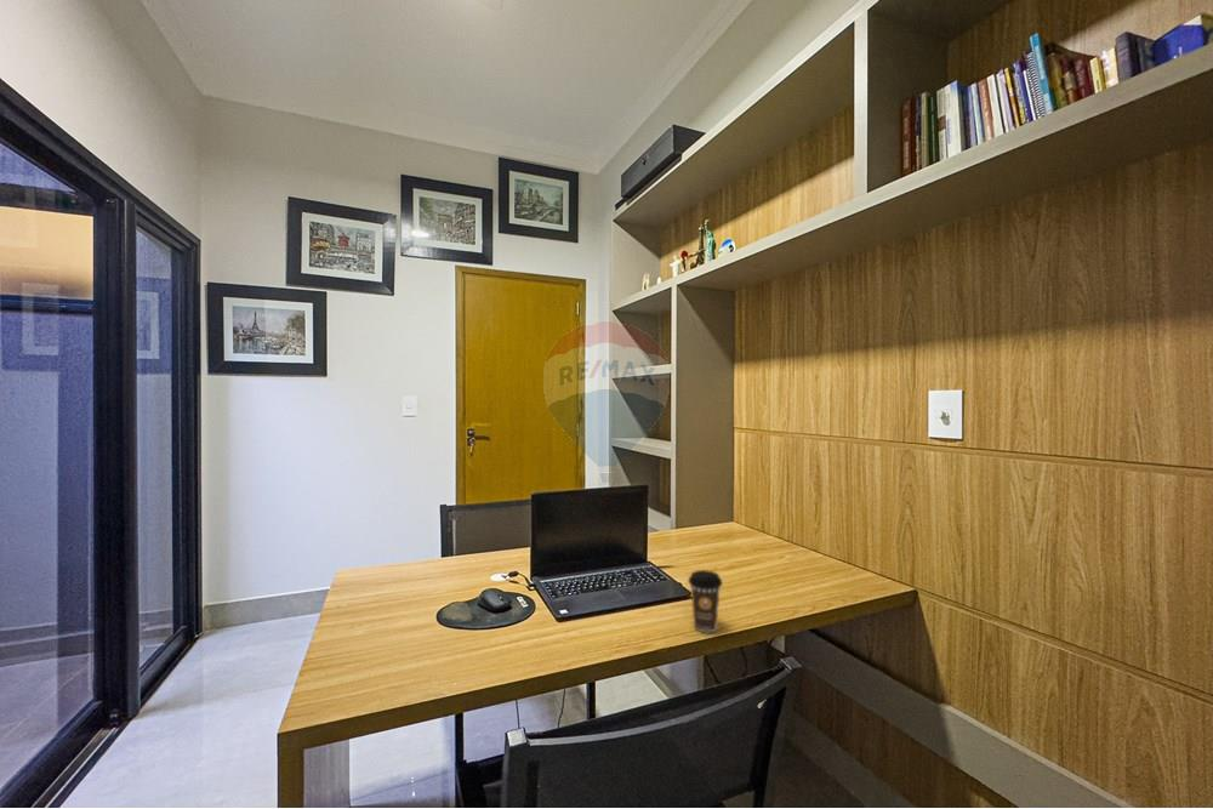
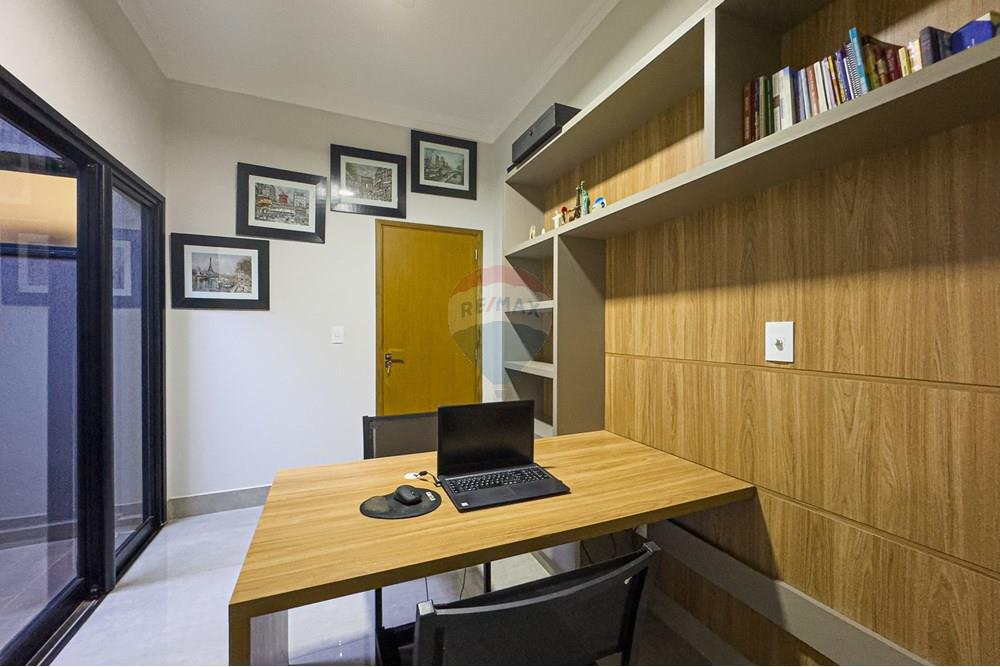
- coffee cup (705, 600)
